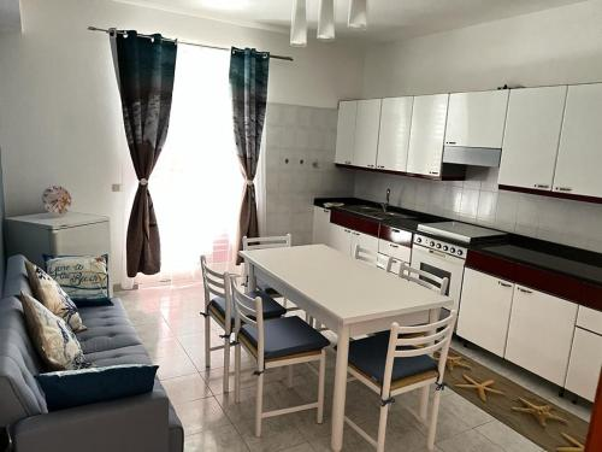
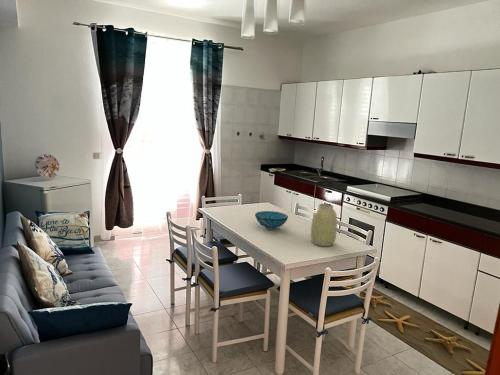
+ vase (324, 224)
+ decorative bowl (270, 221)
